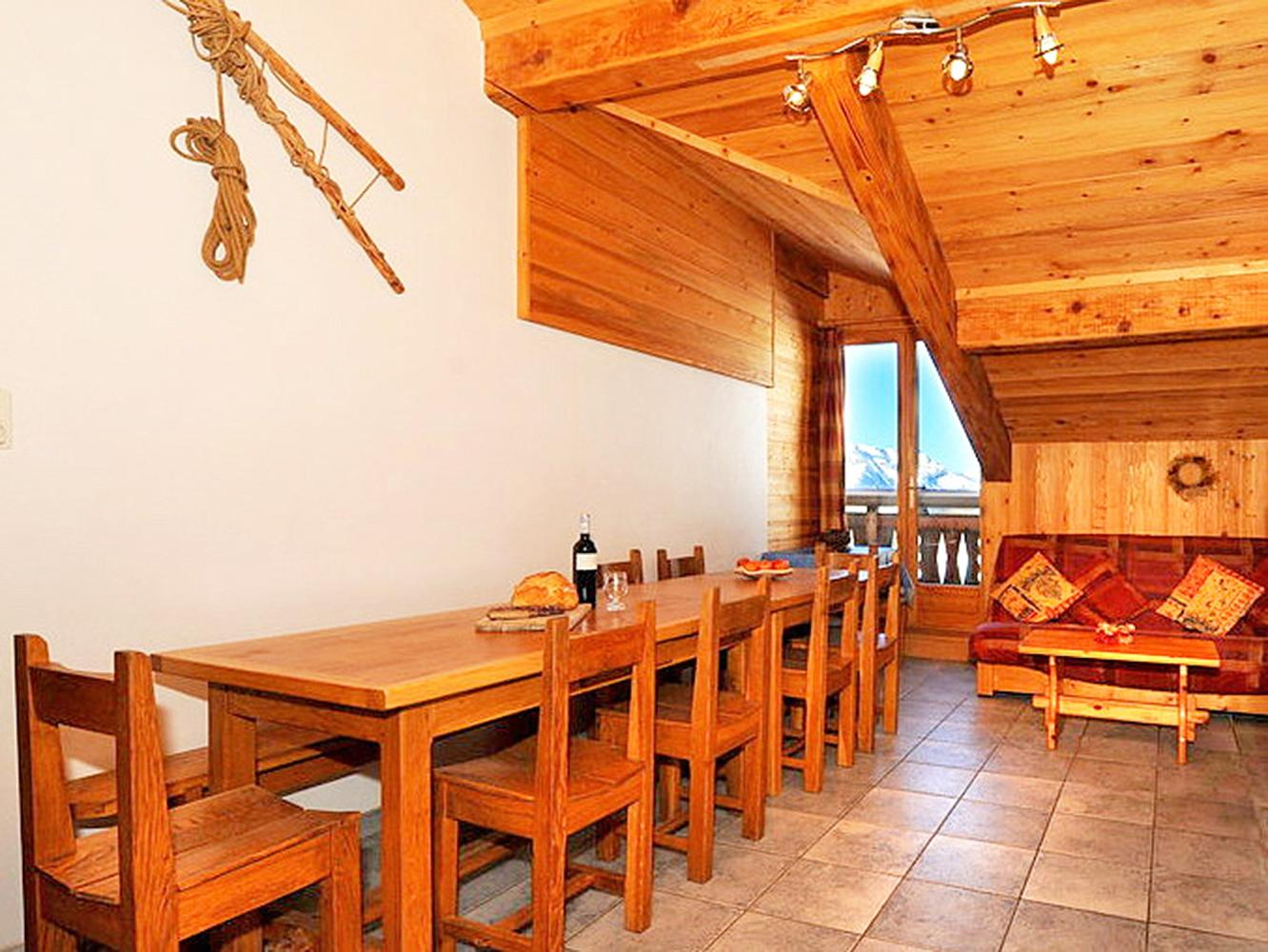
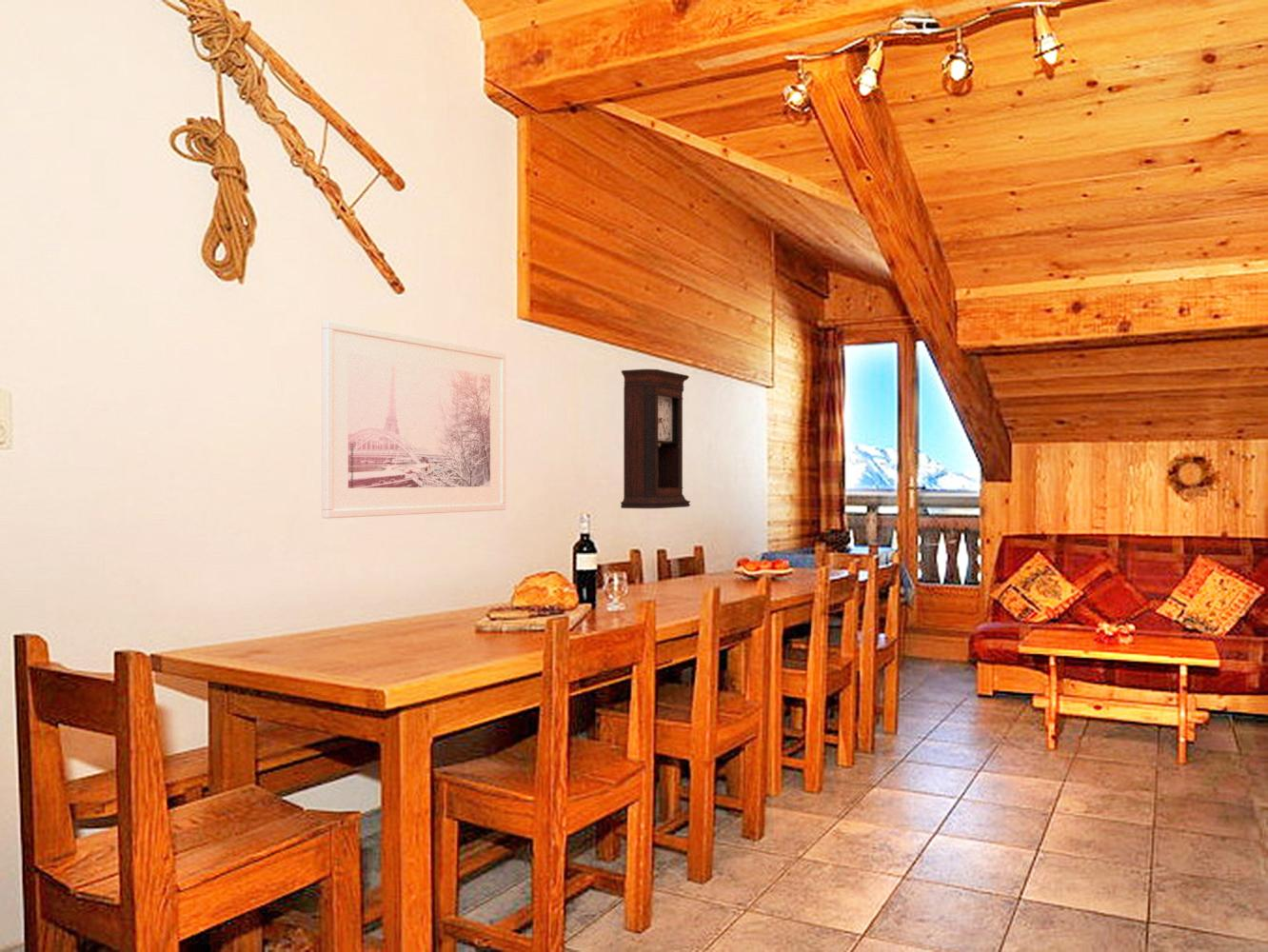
+ pendulum clock (659, 440)
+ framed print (424, 426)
